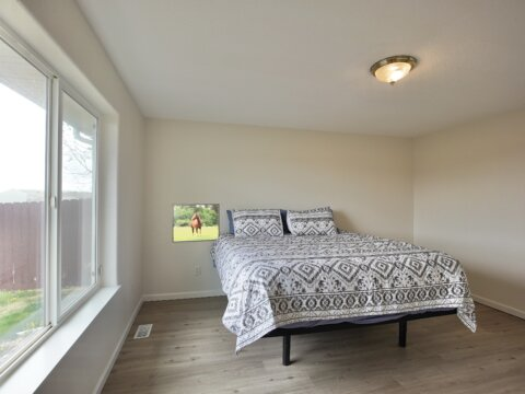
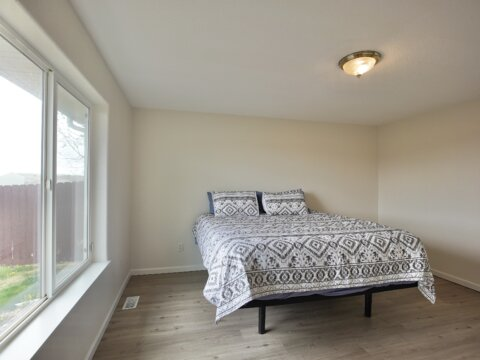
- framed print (196, 222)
